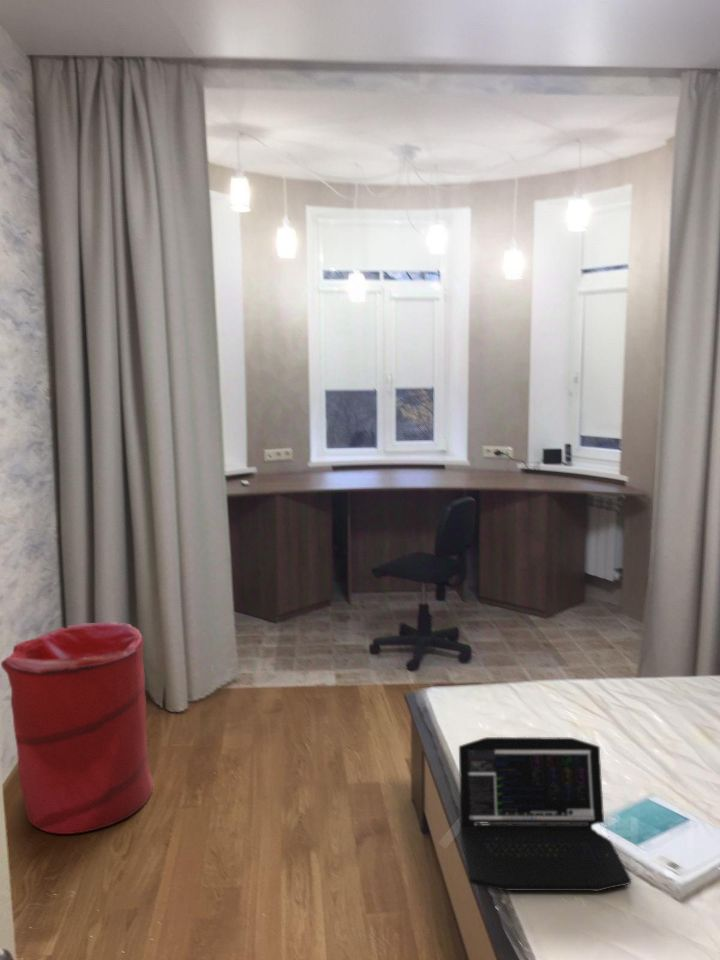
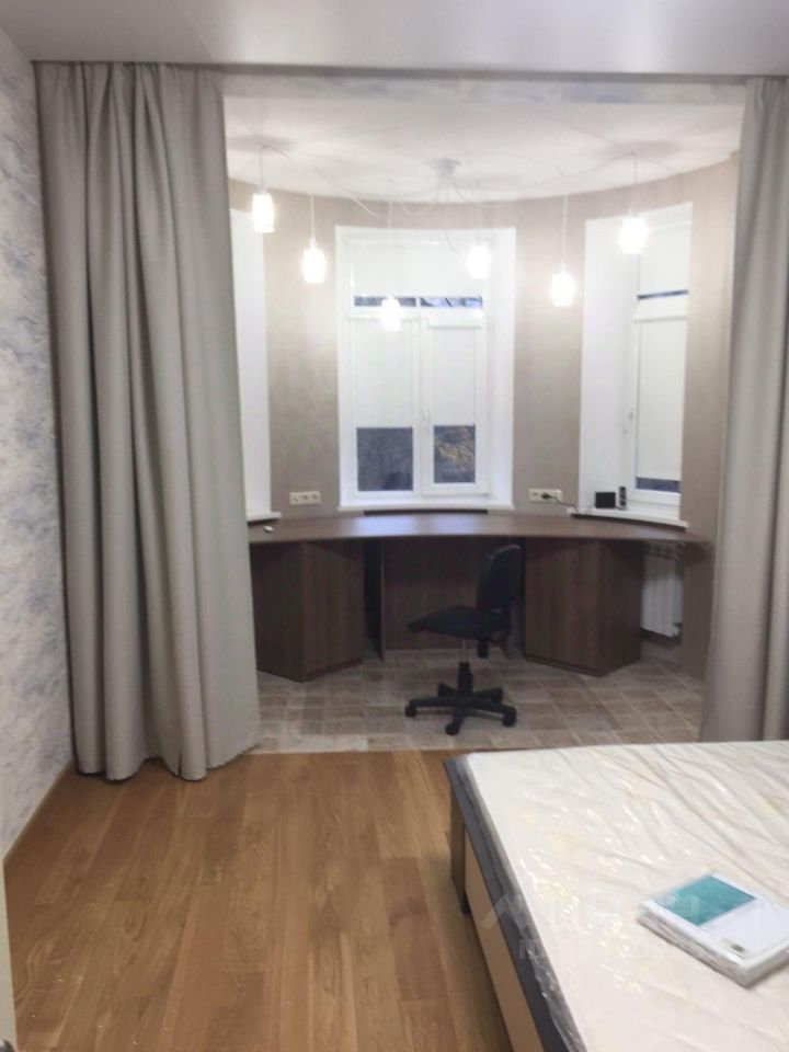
- laptop (539, 809)
- laundry hamper (80, 719)
